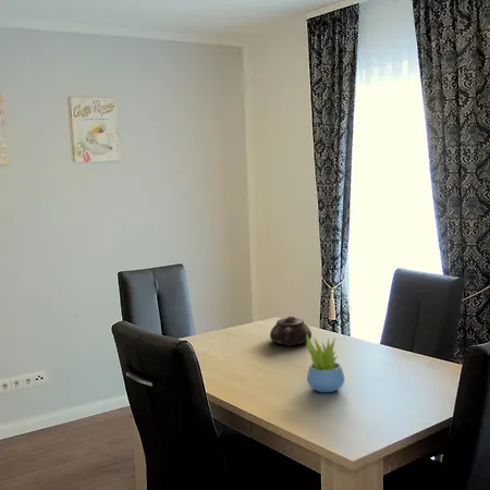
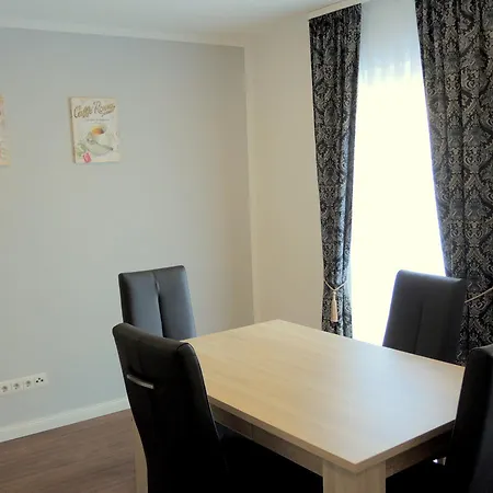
- teapot (289, 329)
- succulent plant (323, 360)
